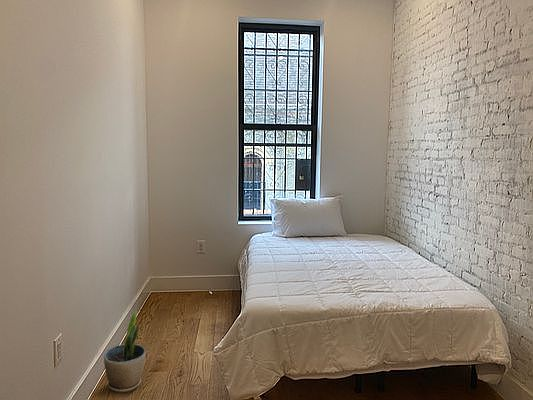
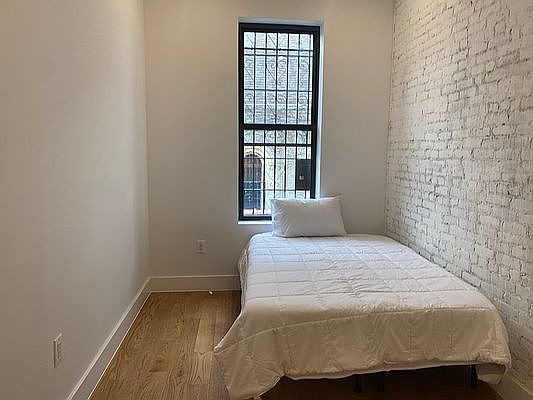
- potted plant (124, 351)
